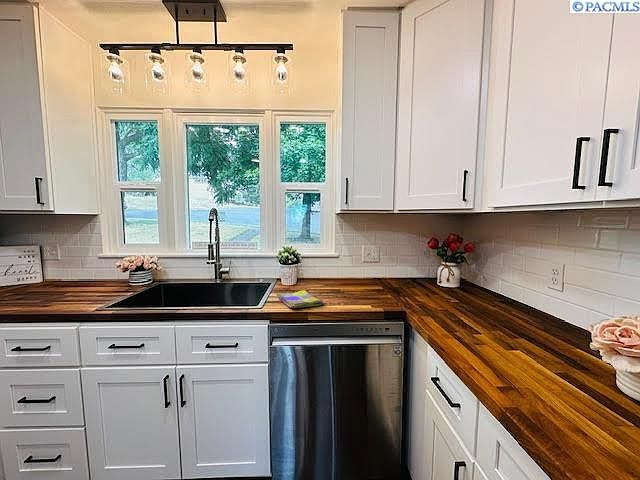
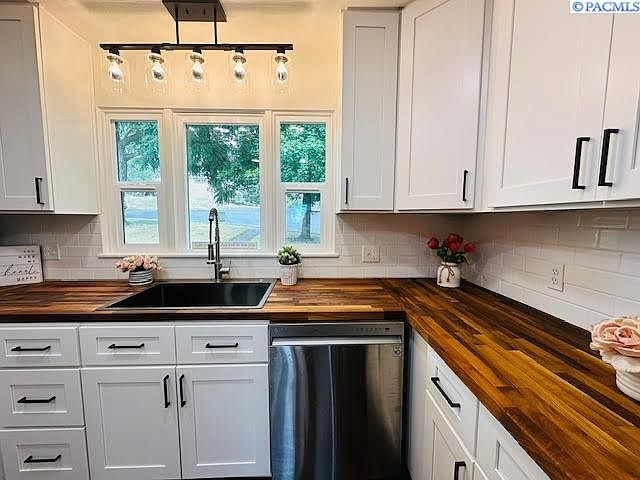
- dish towel (299, 298)
